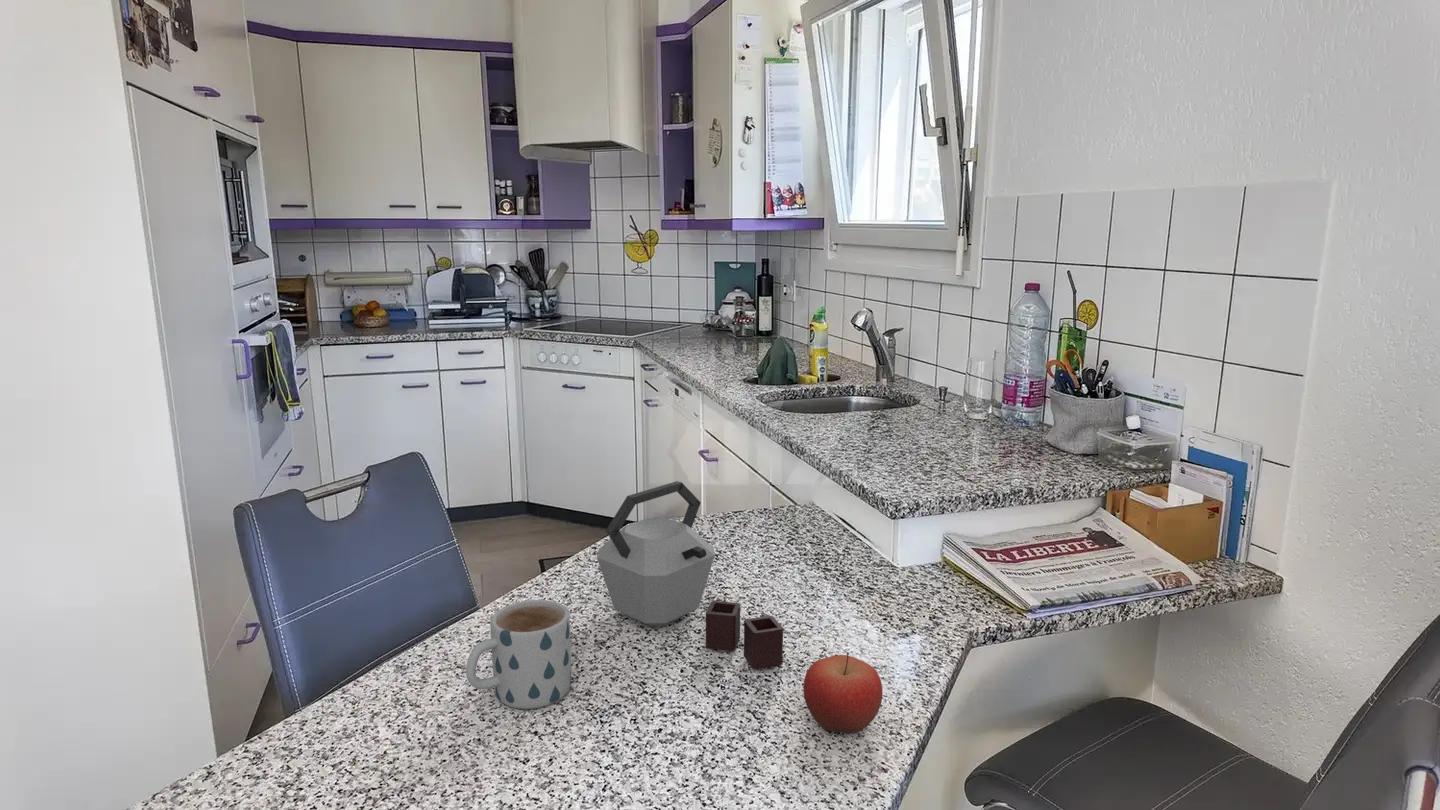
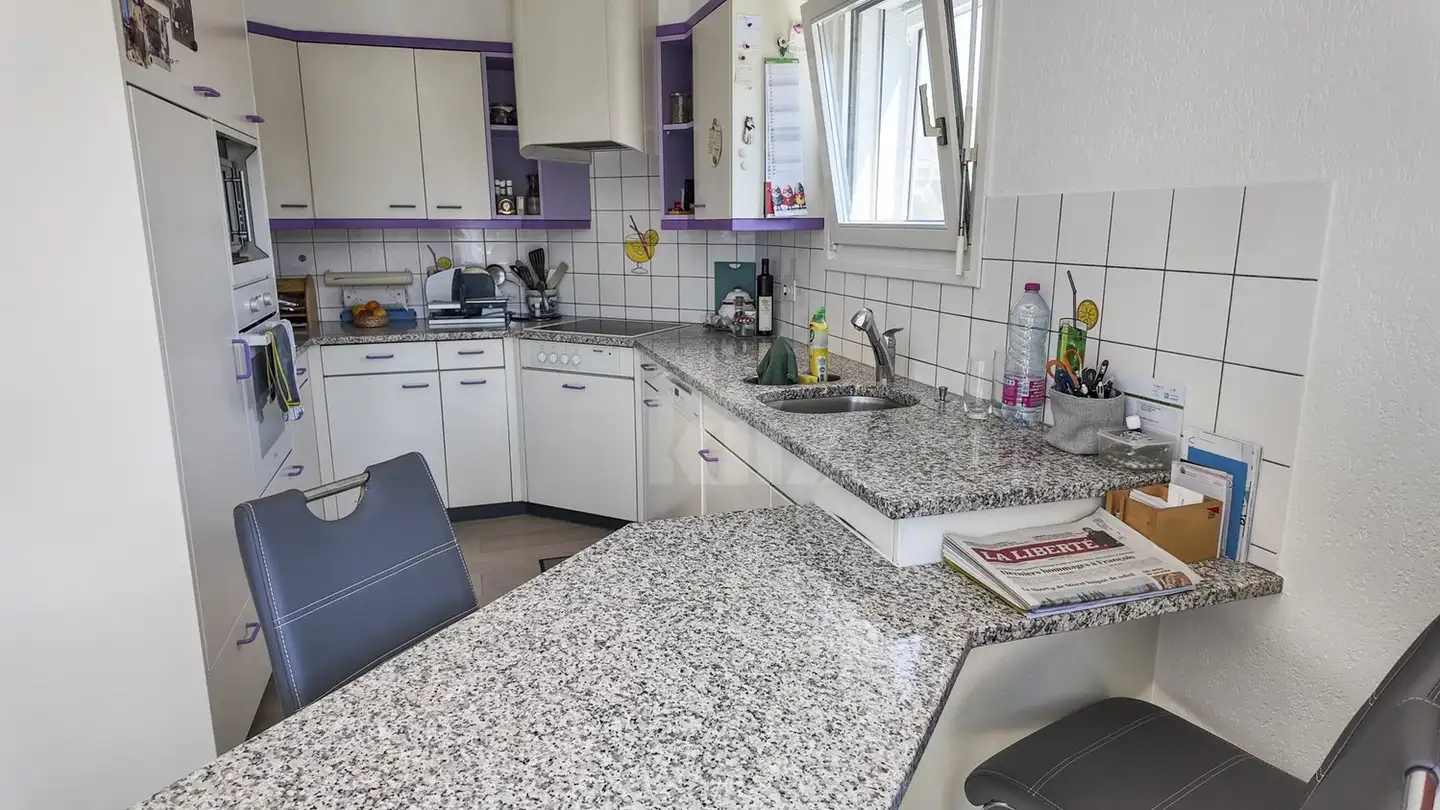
- kettle (695, 567)
- mug (518, 657)
- fruit (842, 688)
